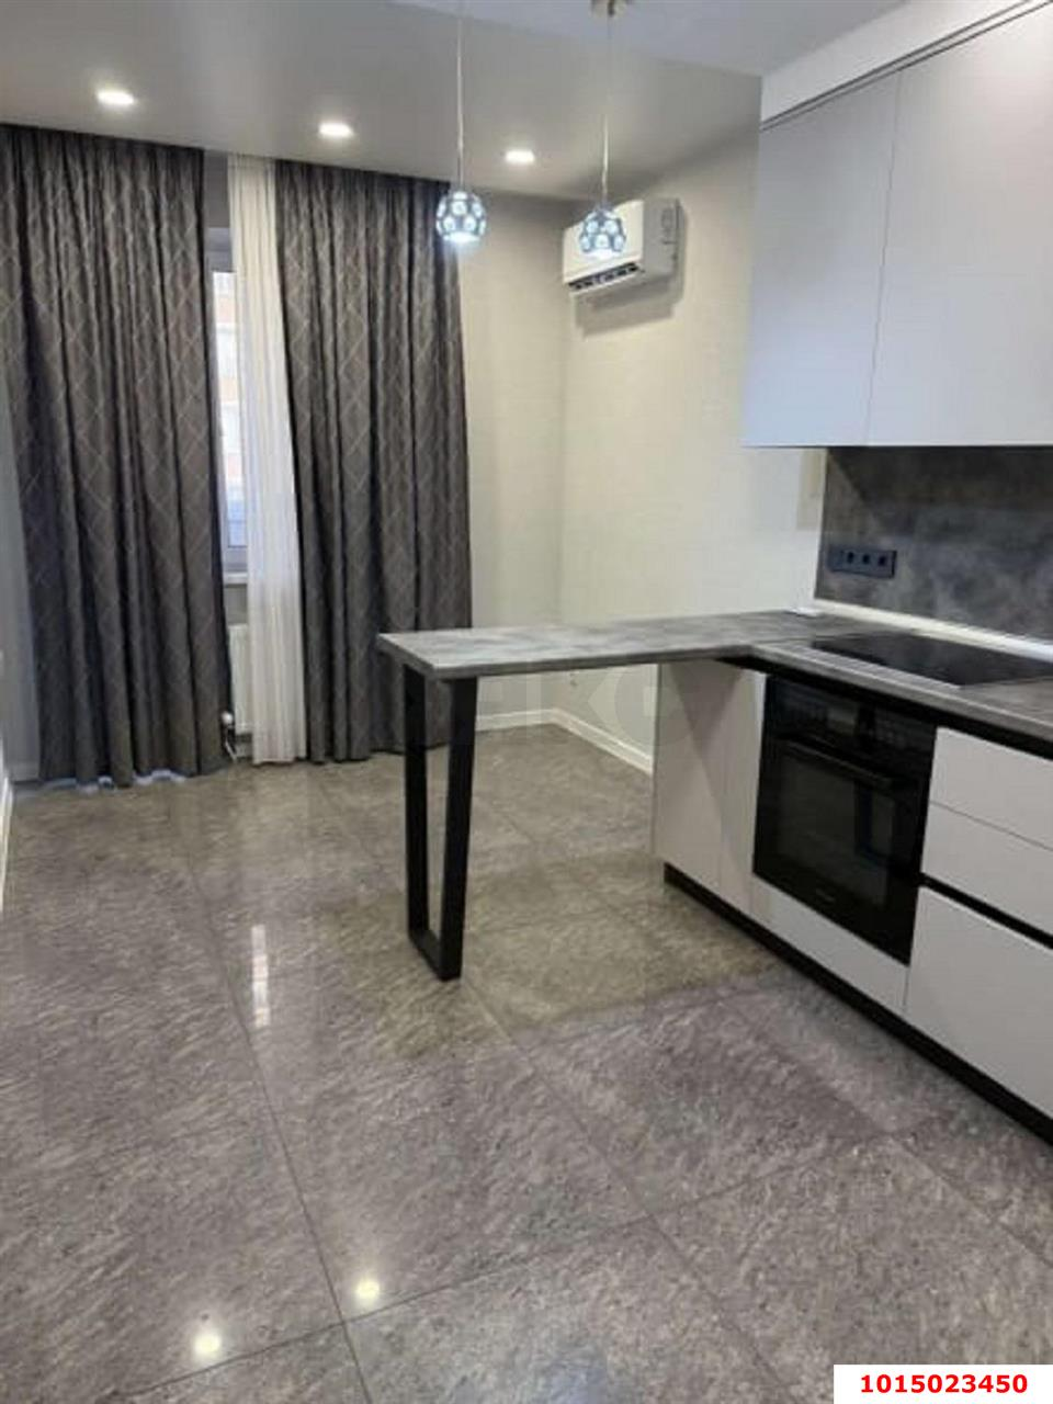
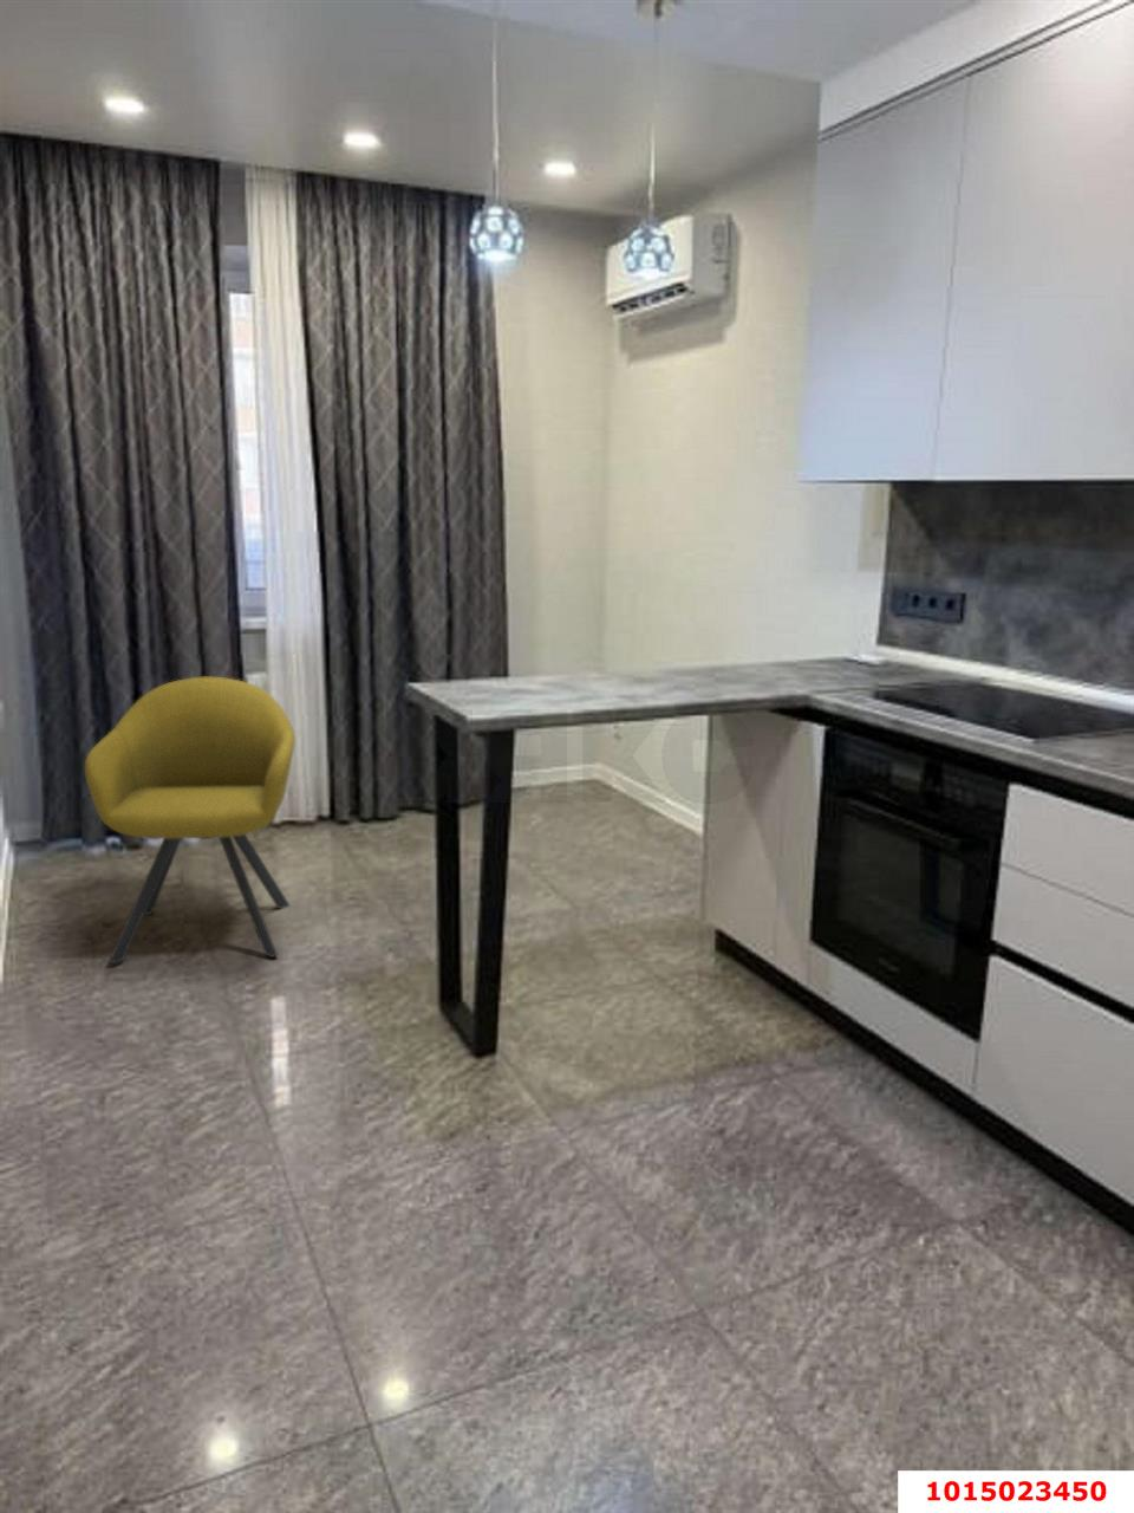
+ chair (202, 810)
